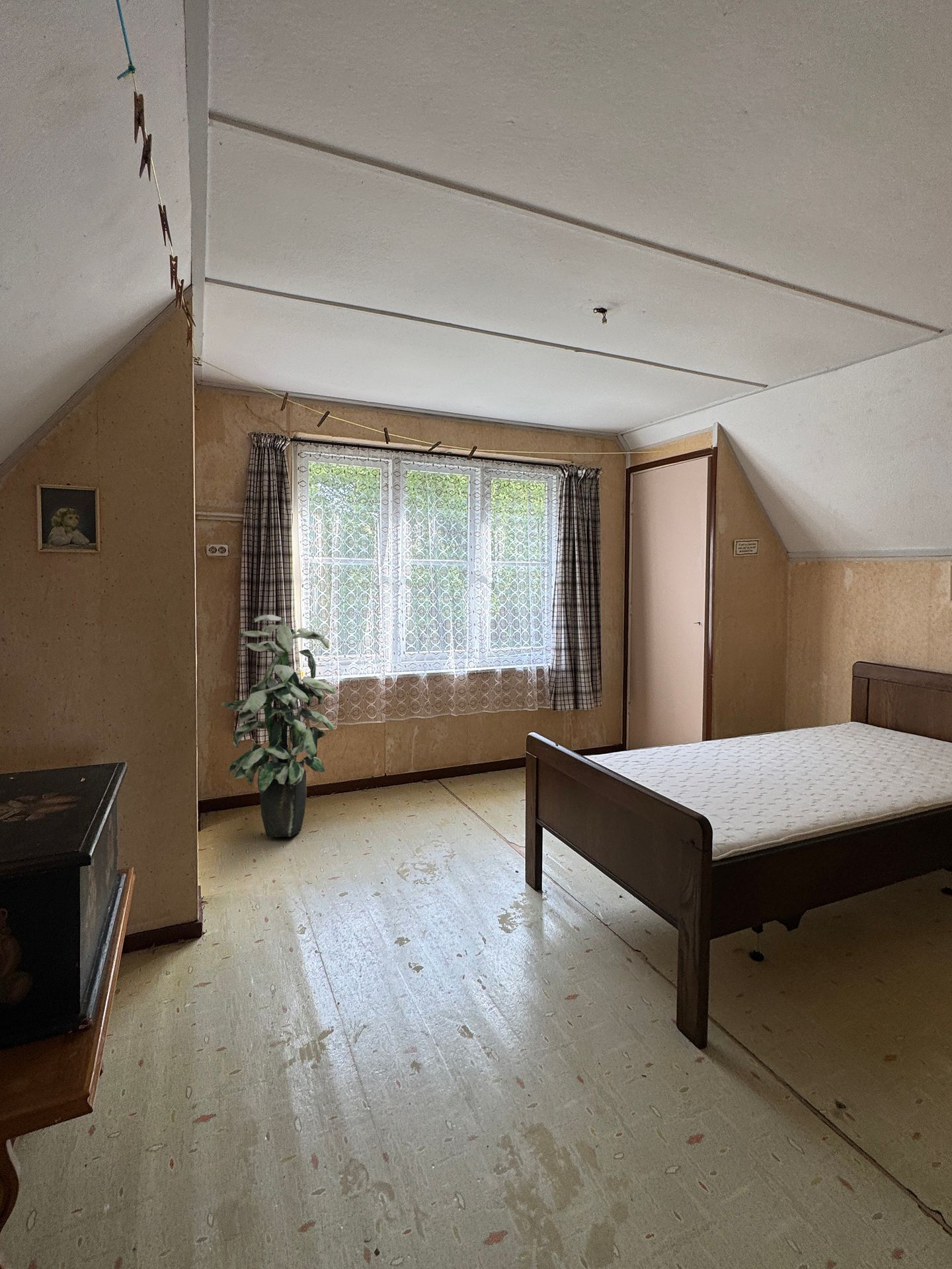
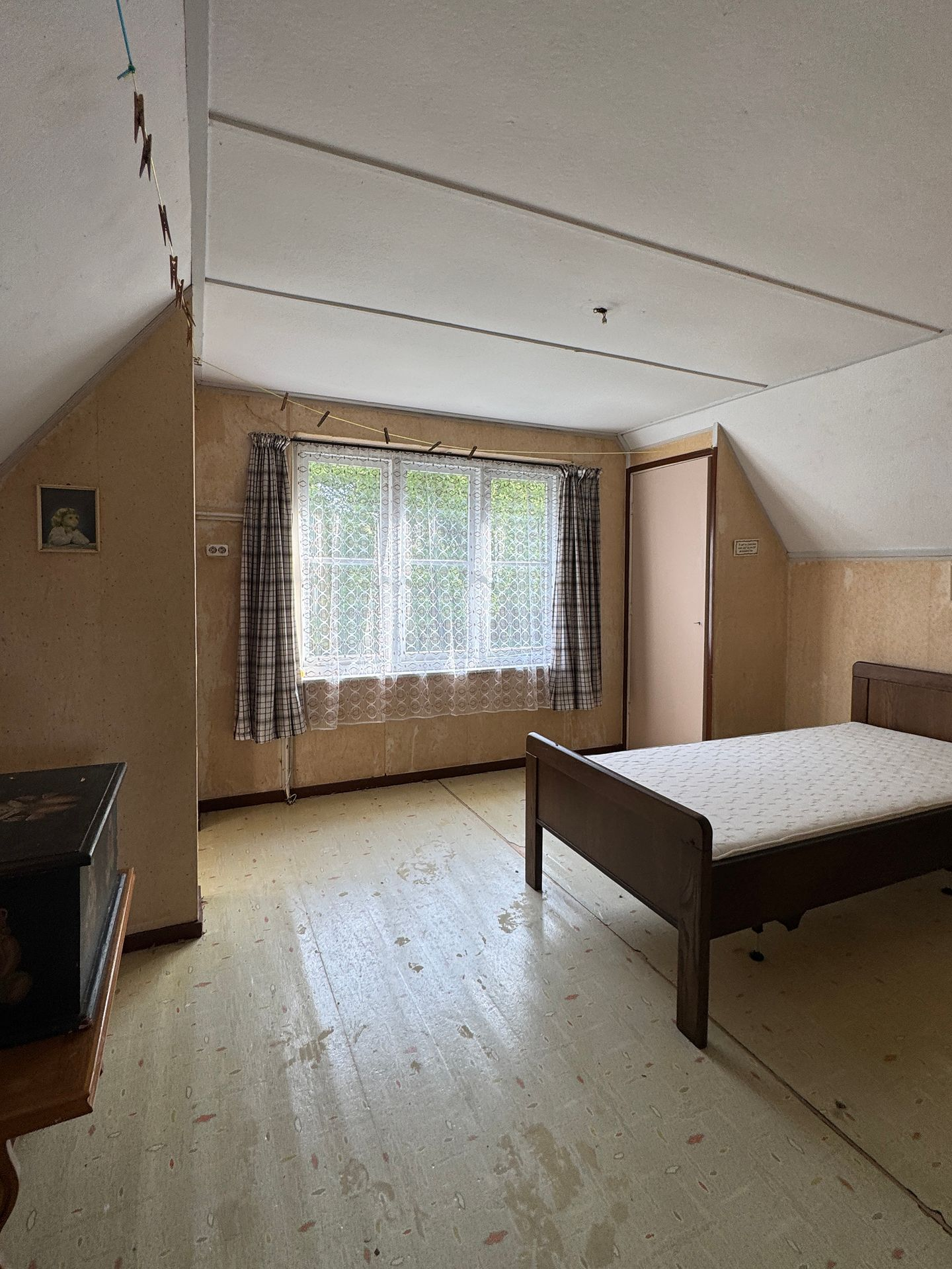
- indoor plant (278, 723)
